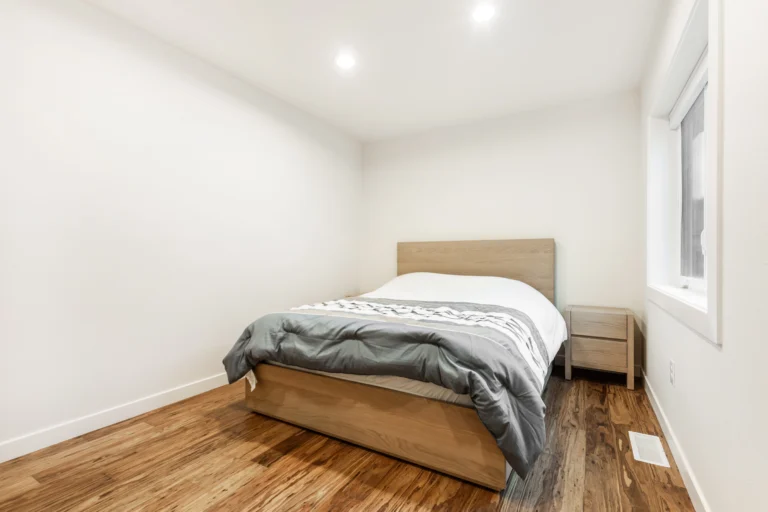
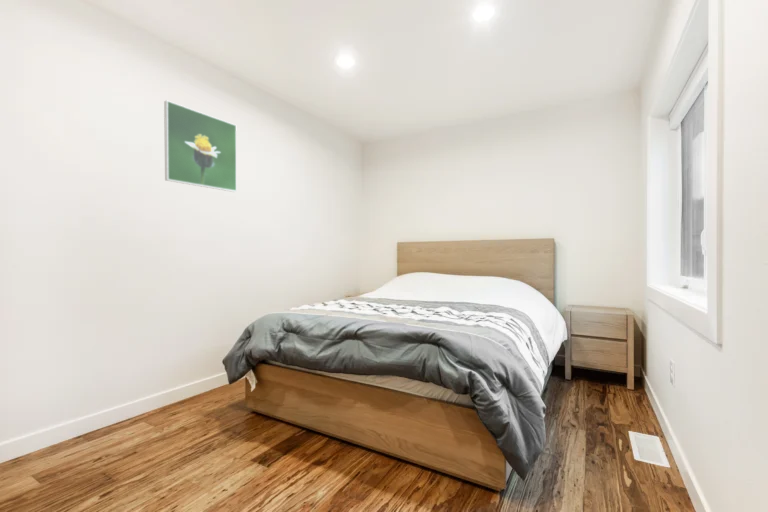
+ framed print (203, 150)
